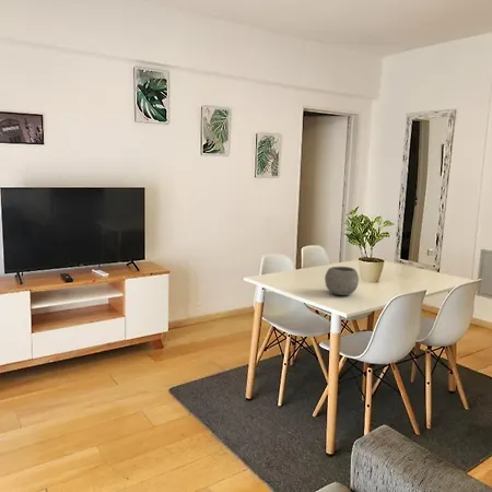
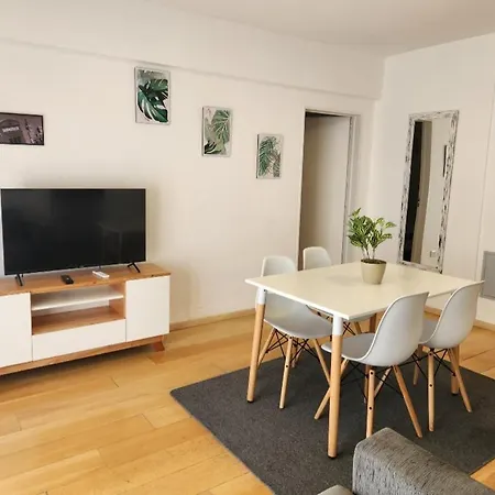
- bowl (341, 281)
